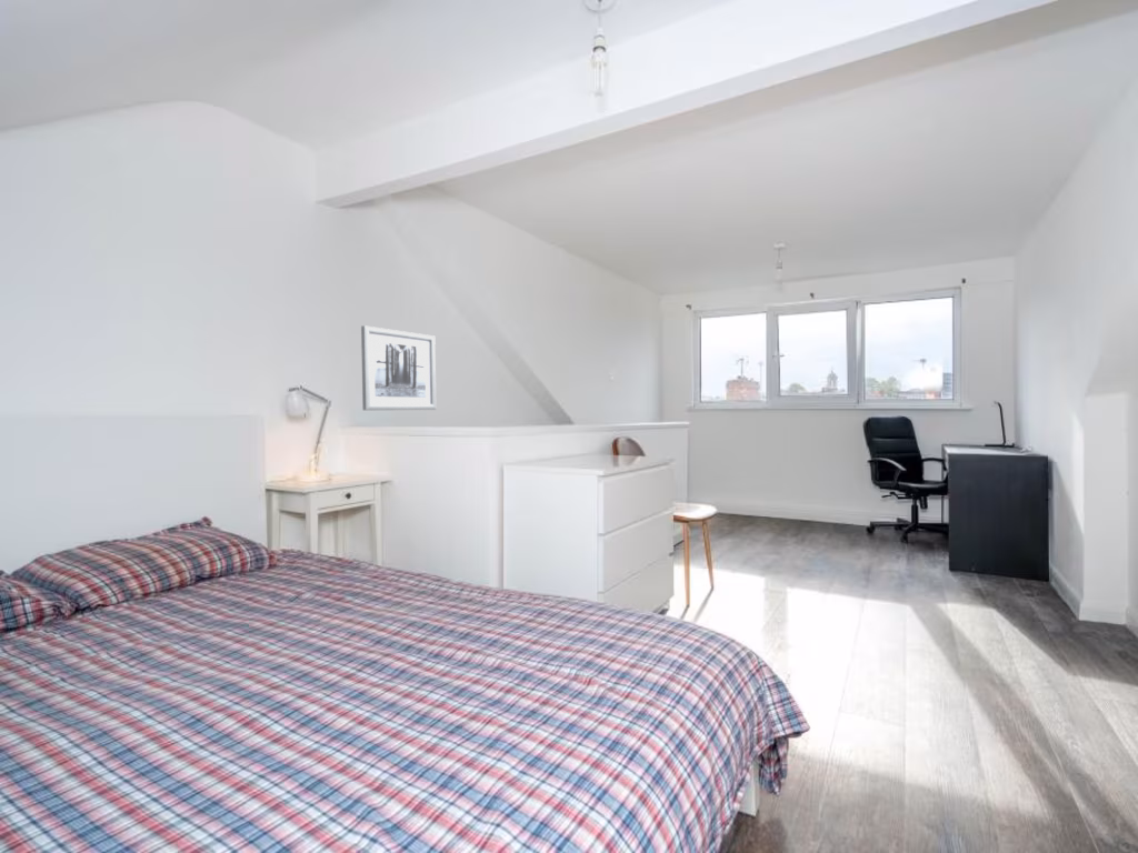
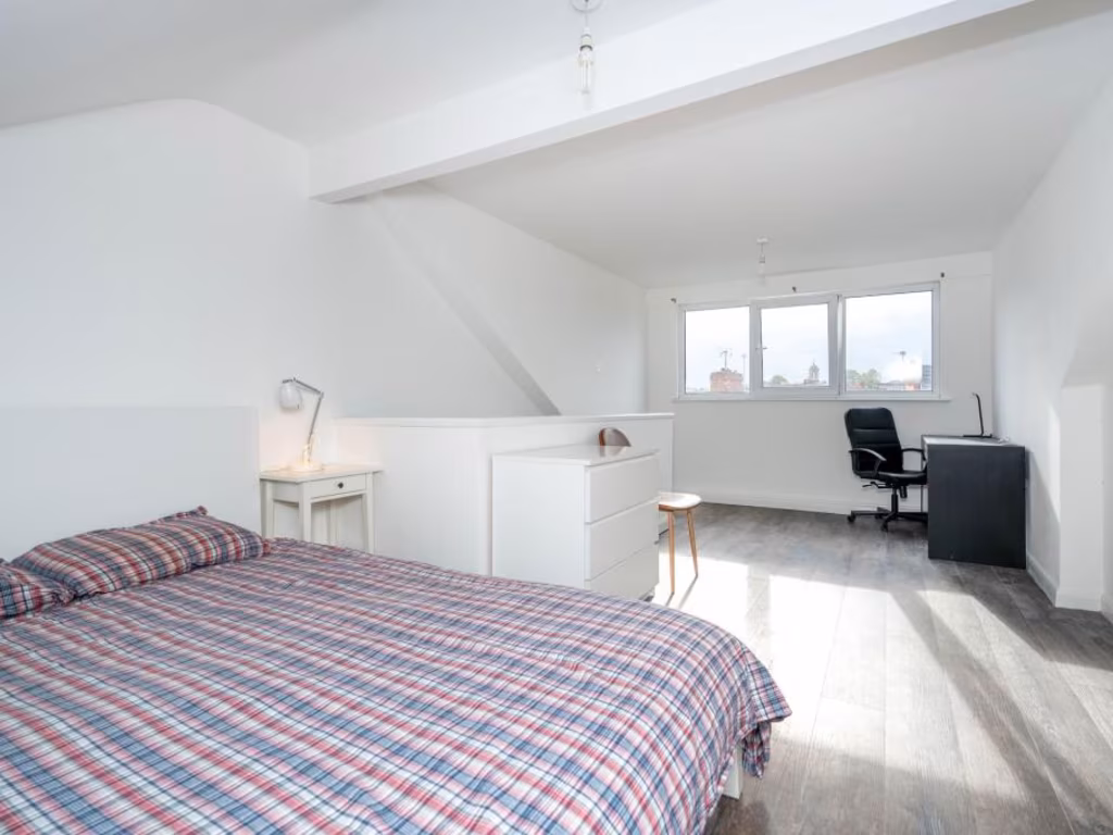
- wall art (401, 370)
